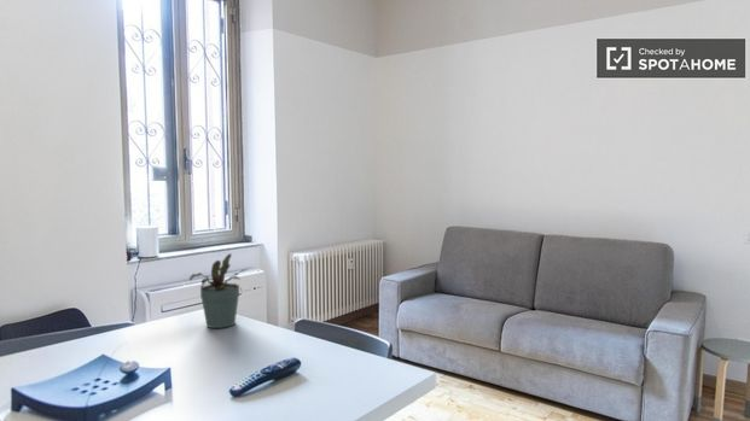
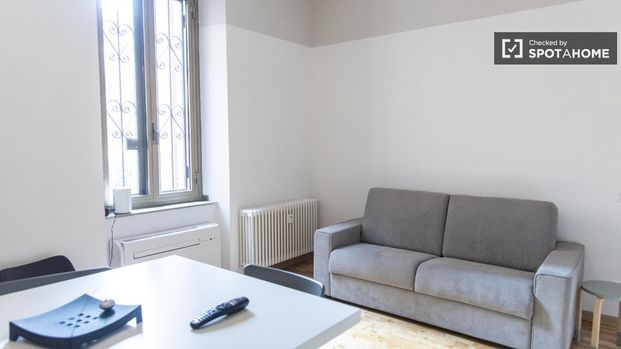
- potted plant (220, 290)
